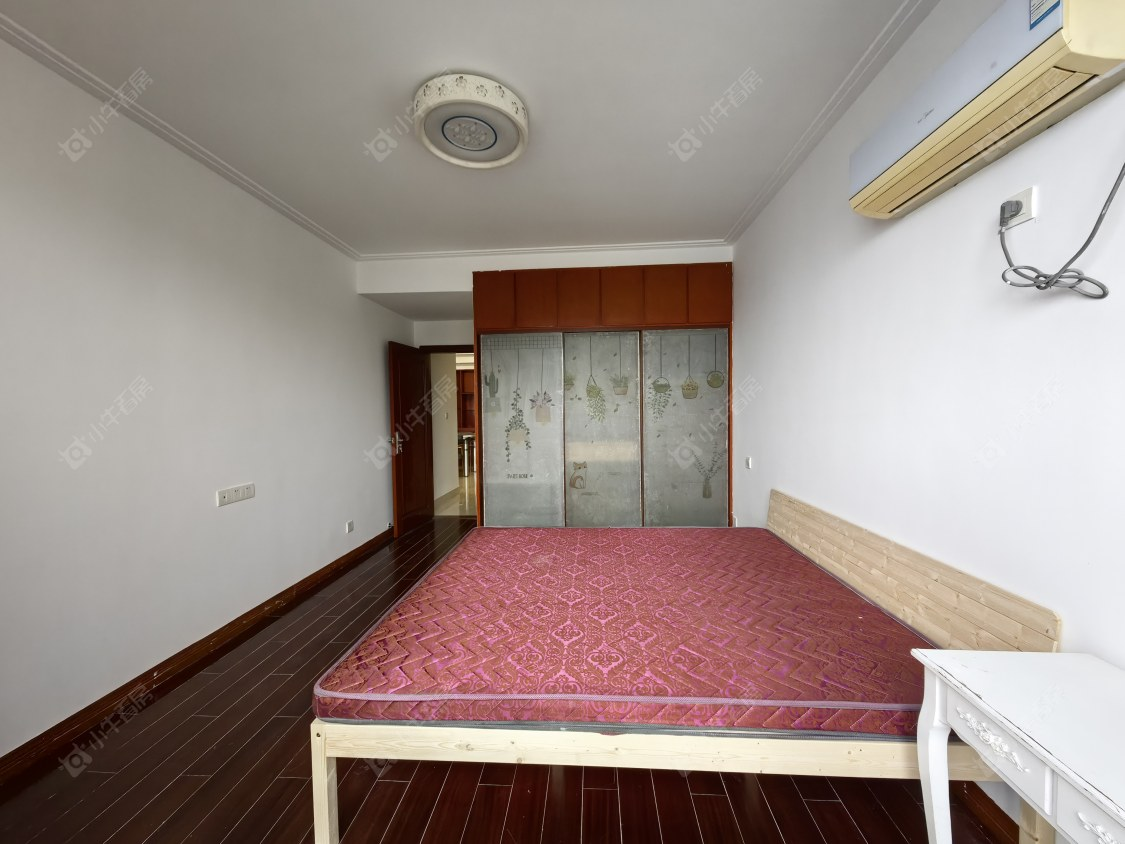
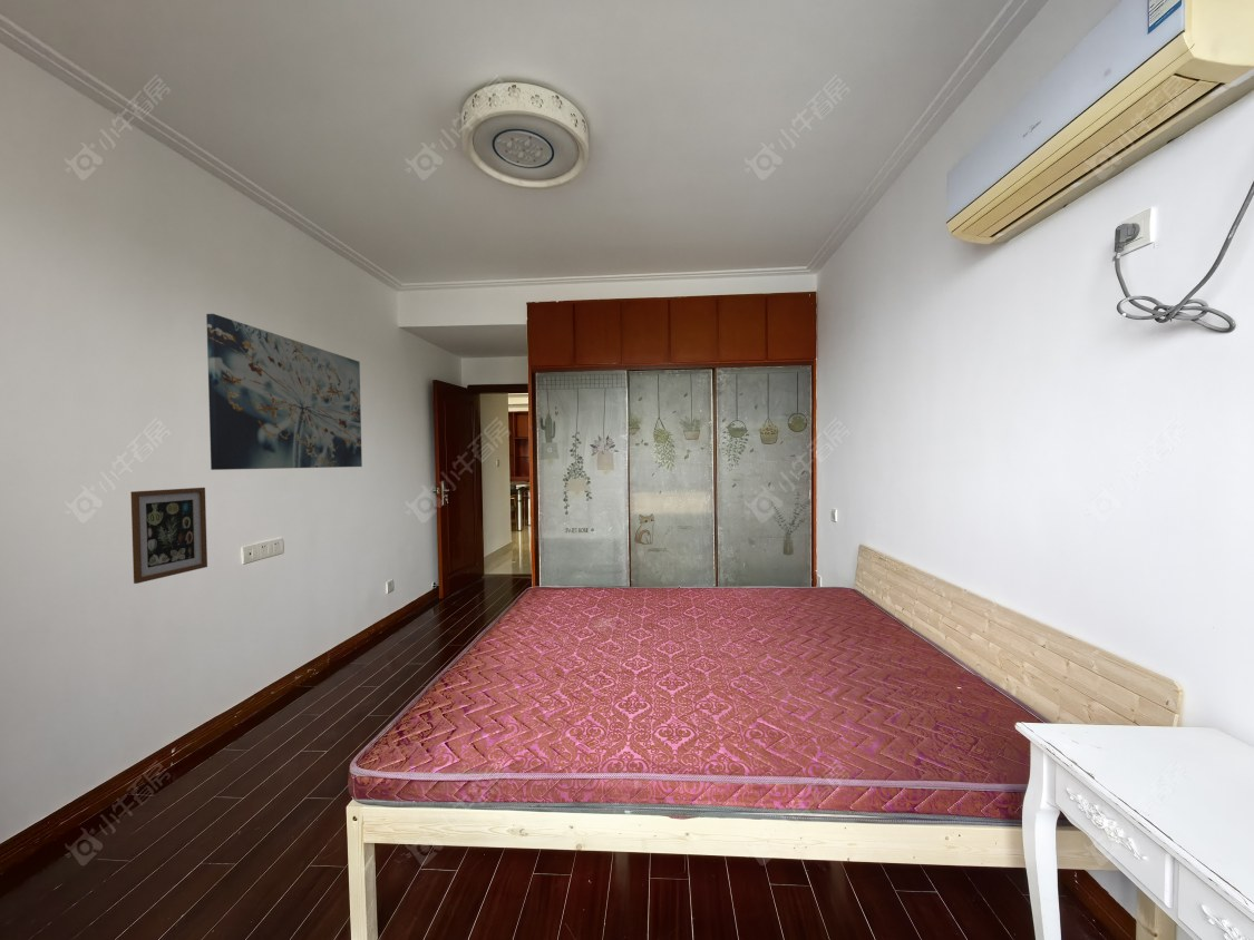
+ wall art (172, 531)
+ wall art (299, 404)
